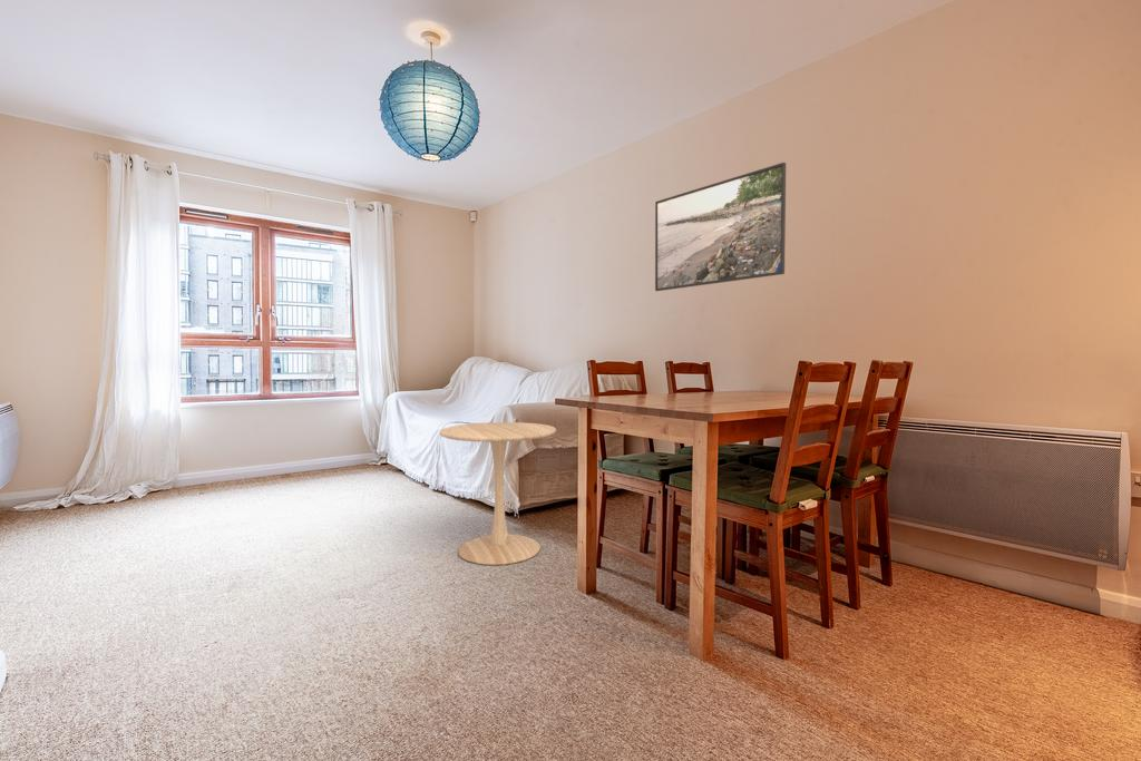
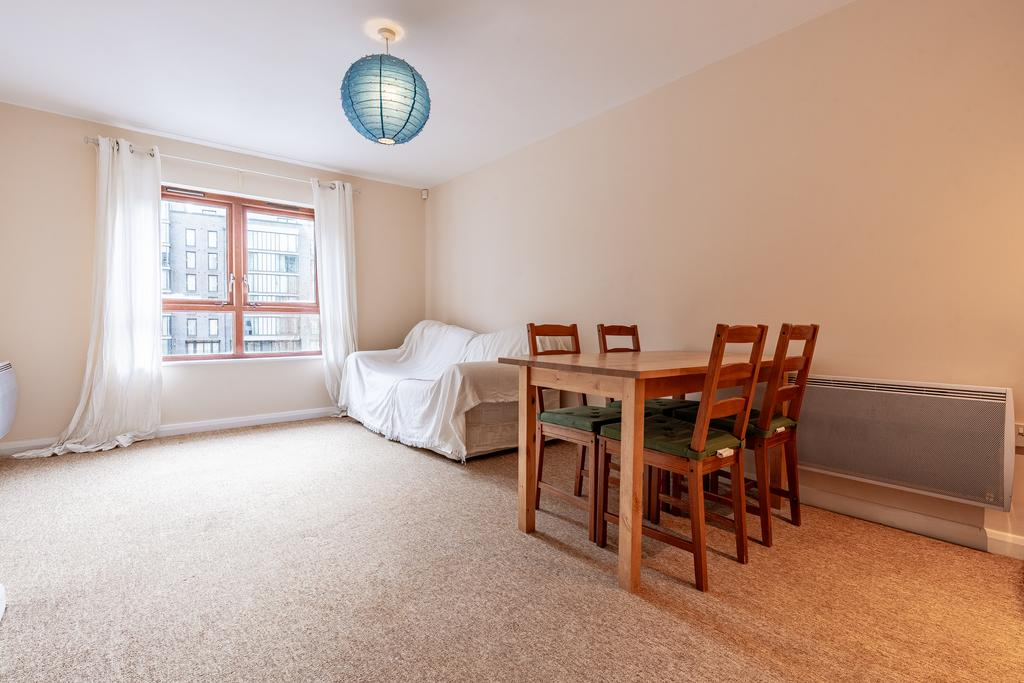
- side table (499, 489)
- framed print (713, 234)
